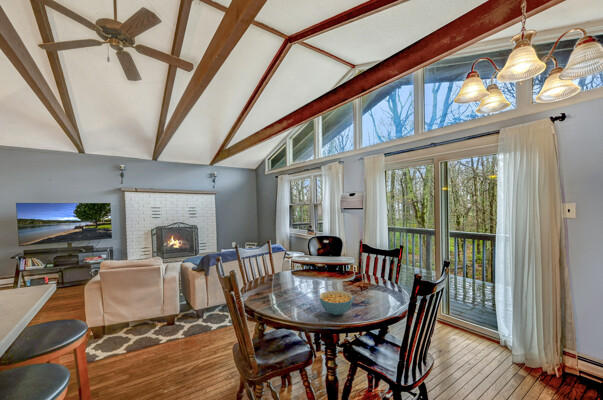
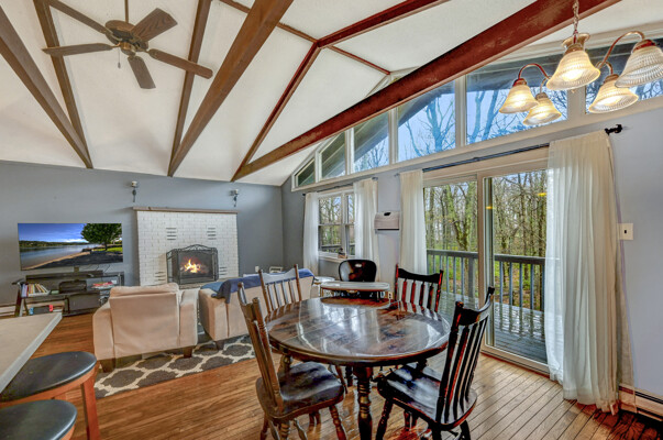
- cereal bowl (336, 304)
